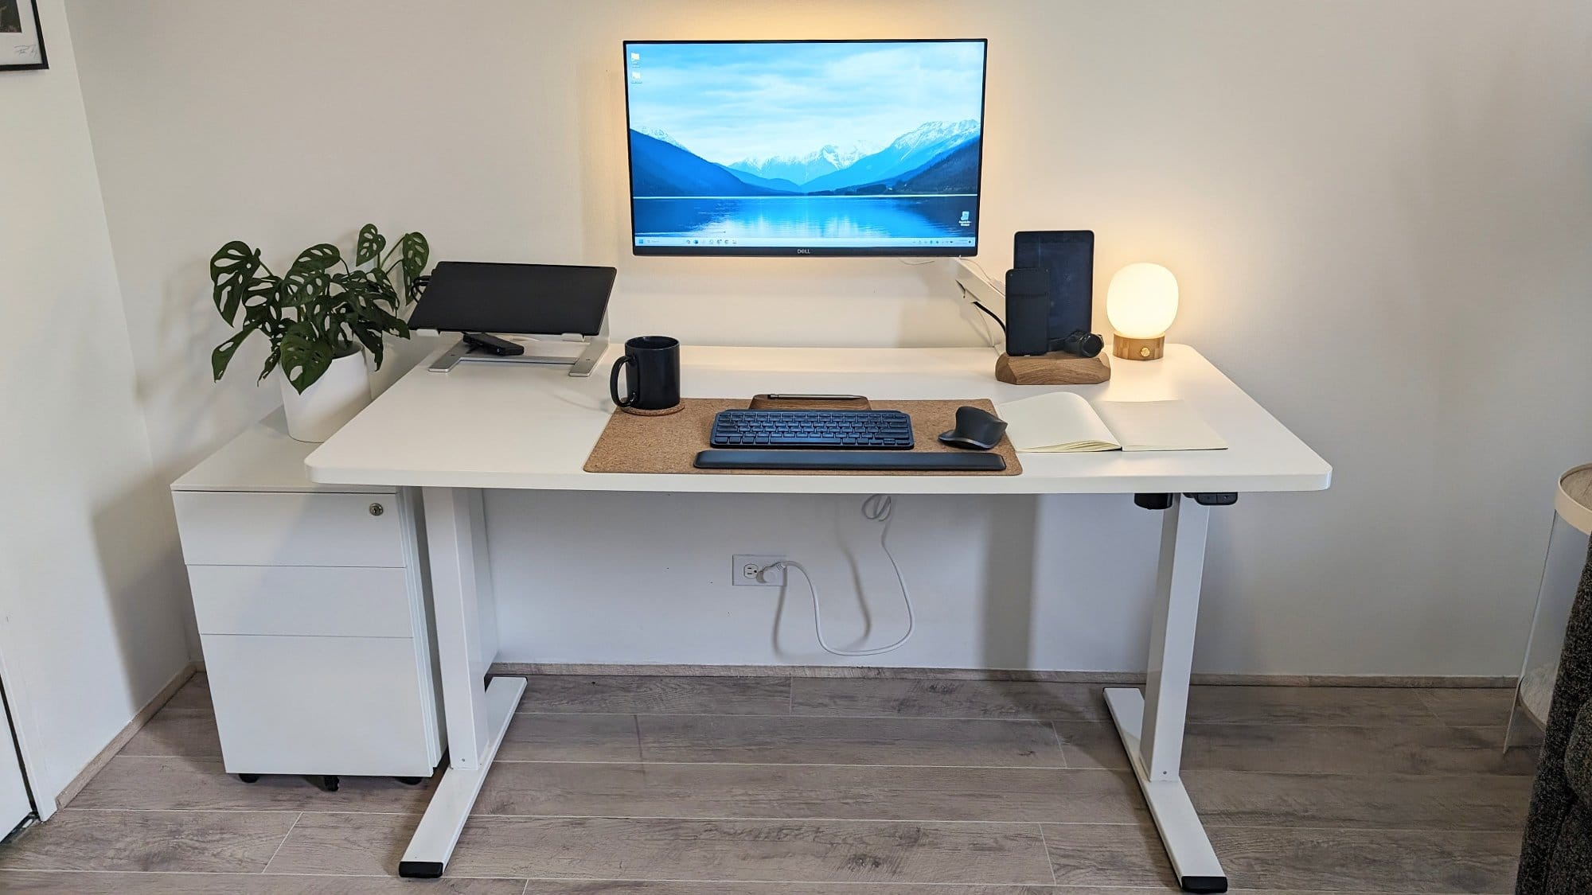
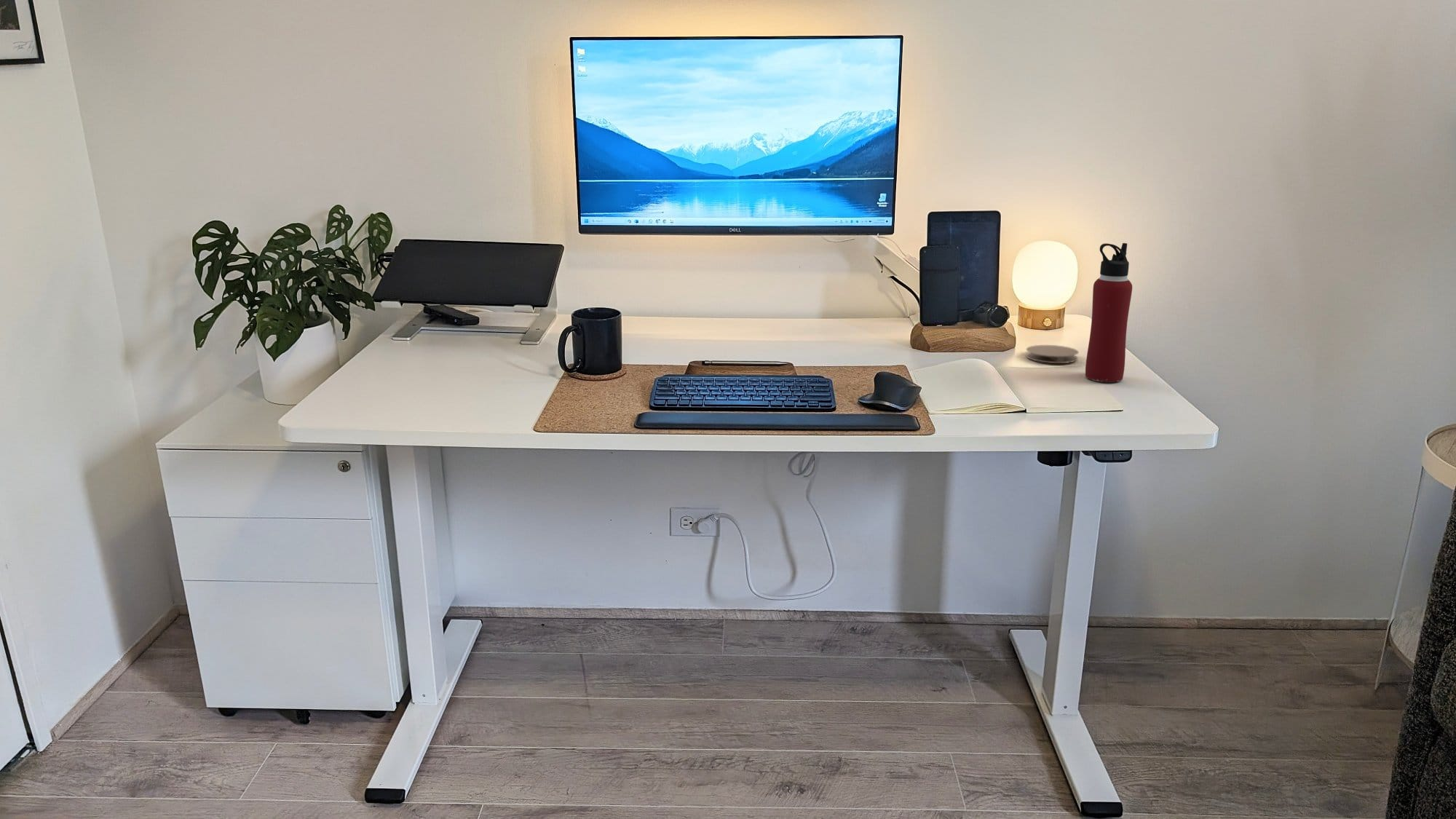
+ water bottle (1109, 311)
+ coaster (1052, 354)
